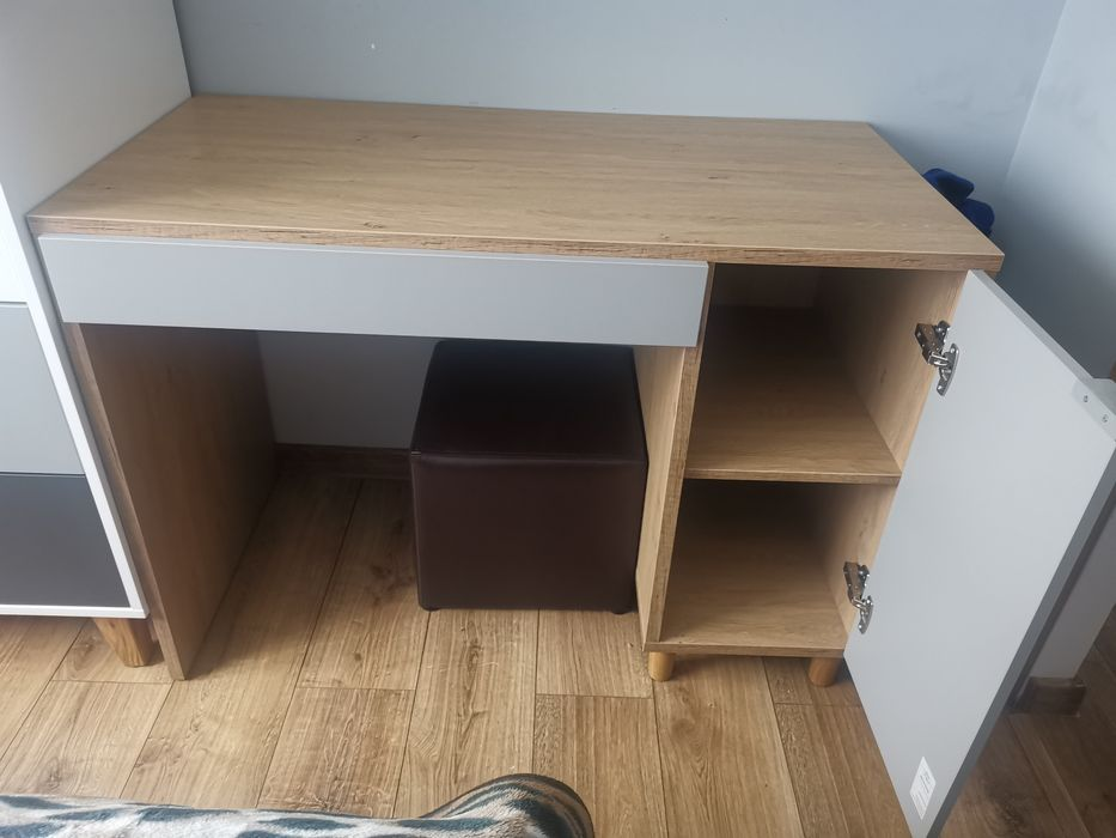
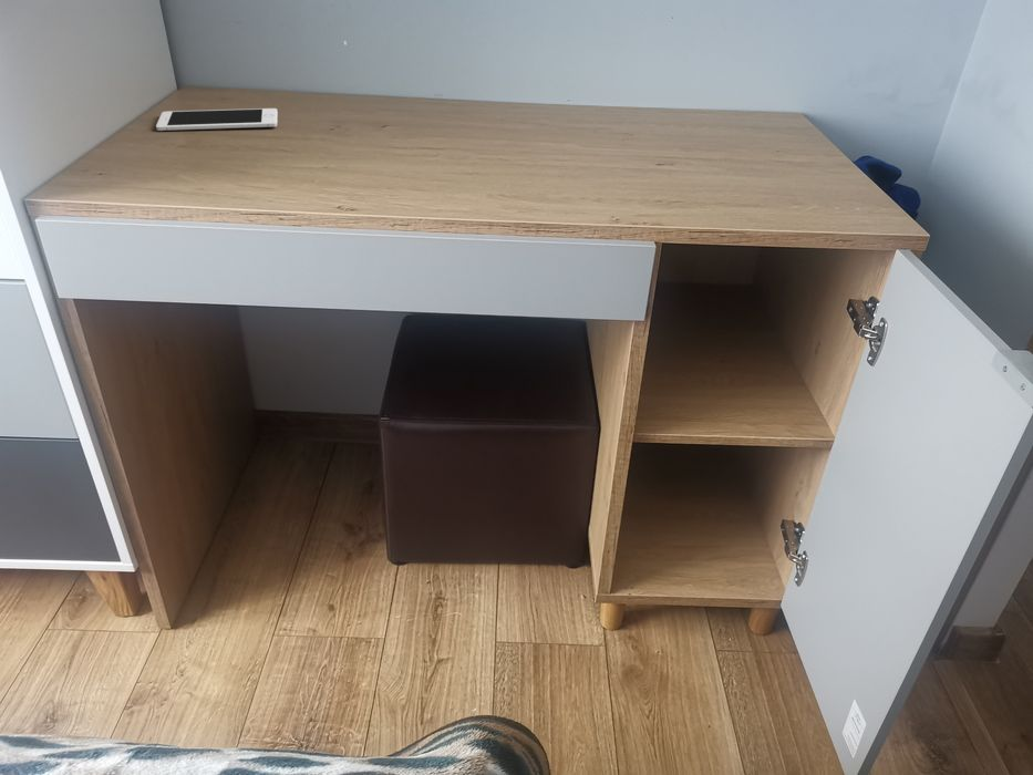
+ cell phone (218, 118)
